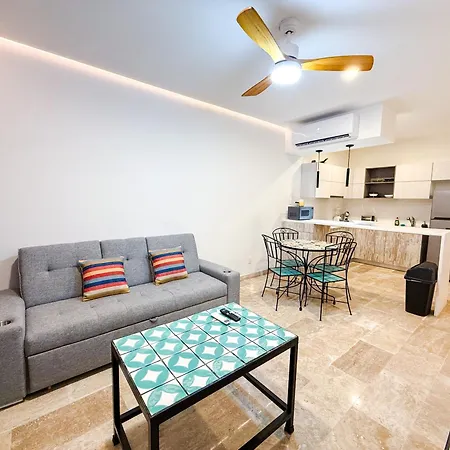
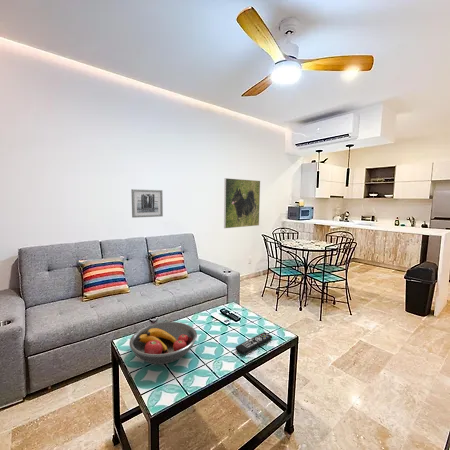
+ remote control (254, 342)
+ fruit bowl (164, 343)
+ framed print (242, 203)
+ wall art (147, 203)
